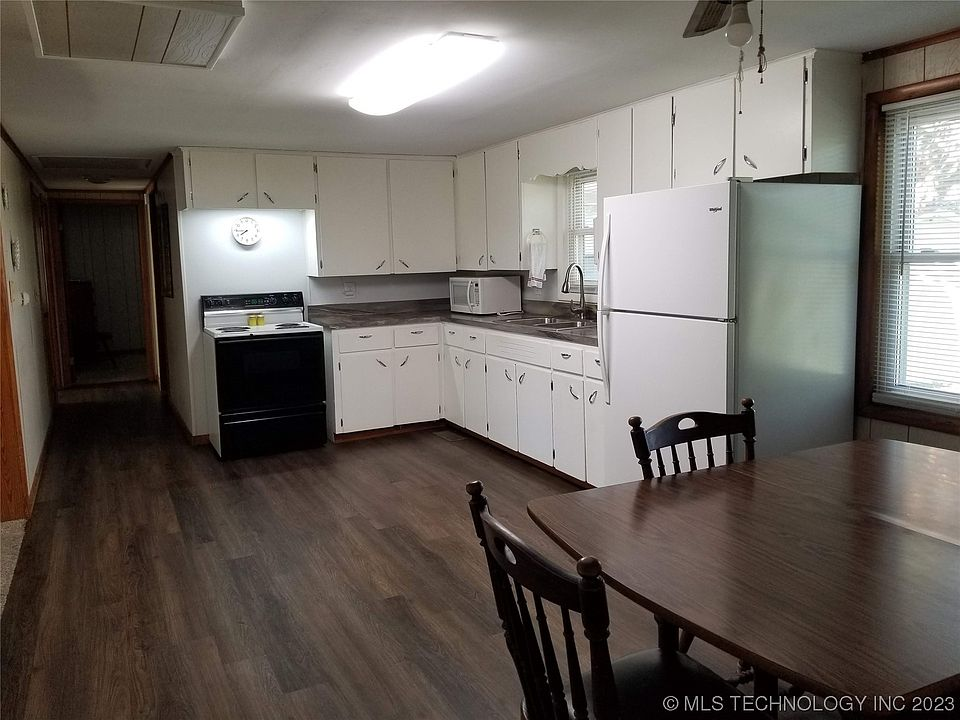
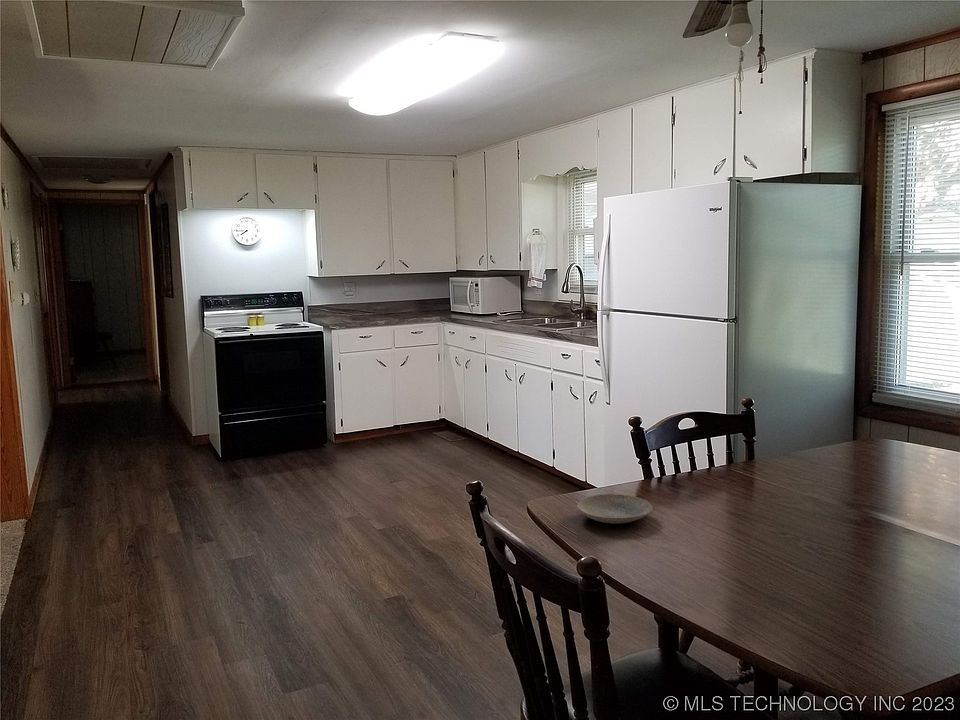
+ plate (614, 511)
